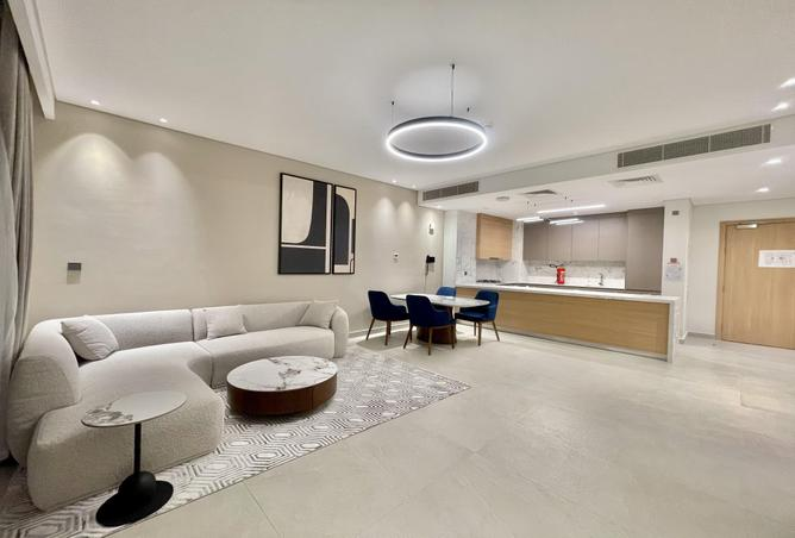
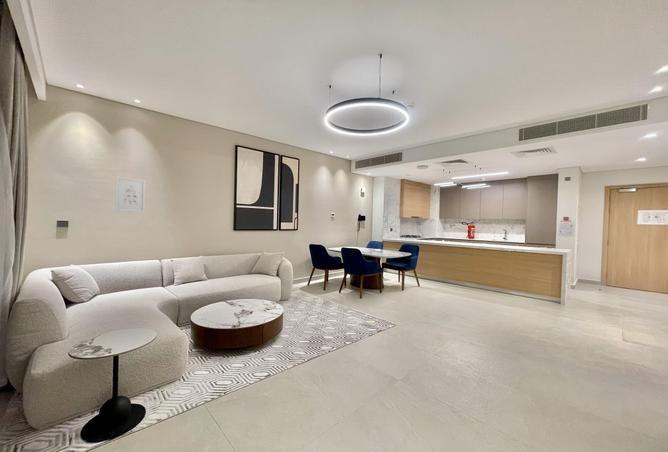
+ wall art (130, 195)
